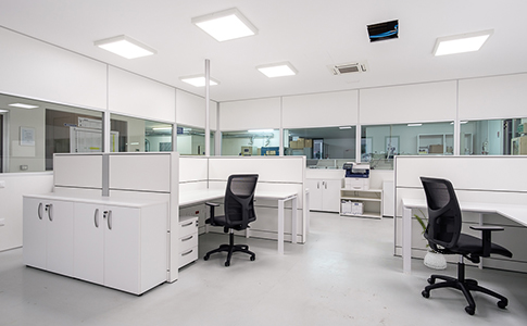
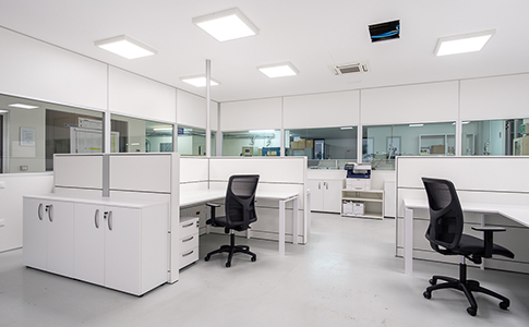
- house plant (425, 239)
